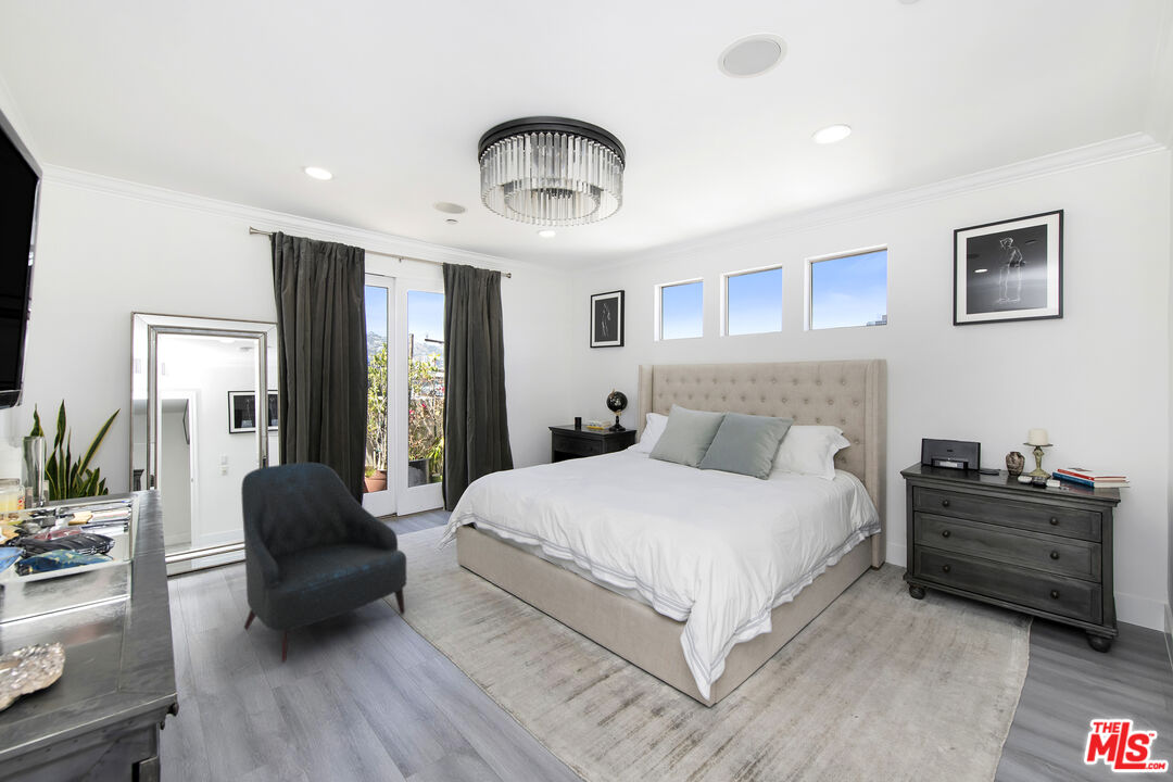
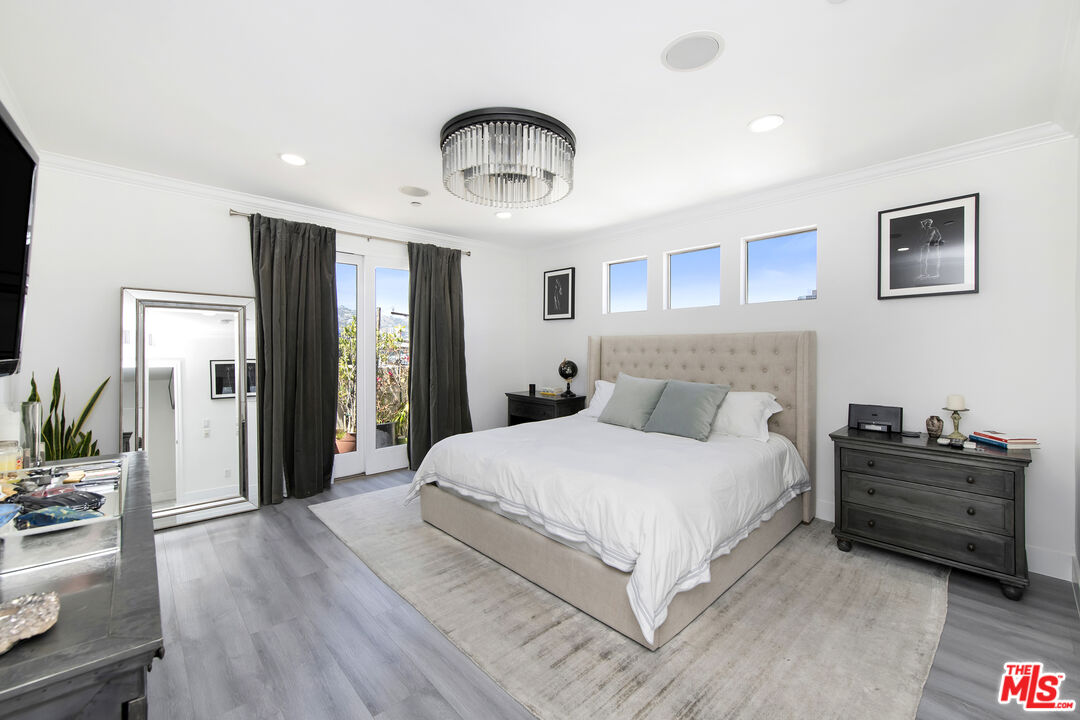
- armchair (316, 544)
